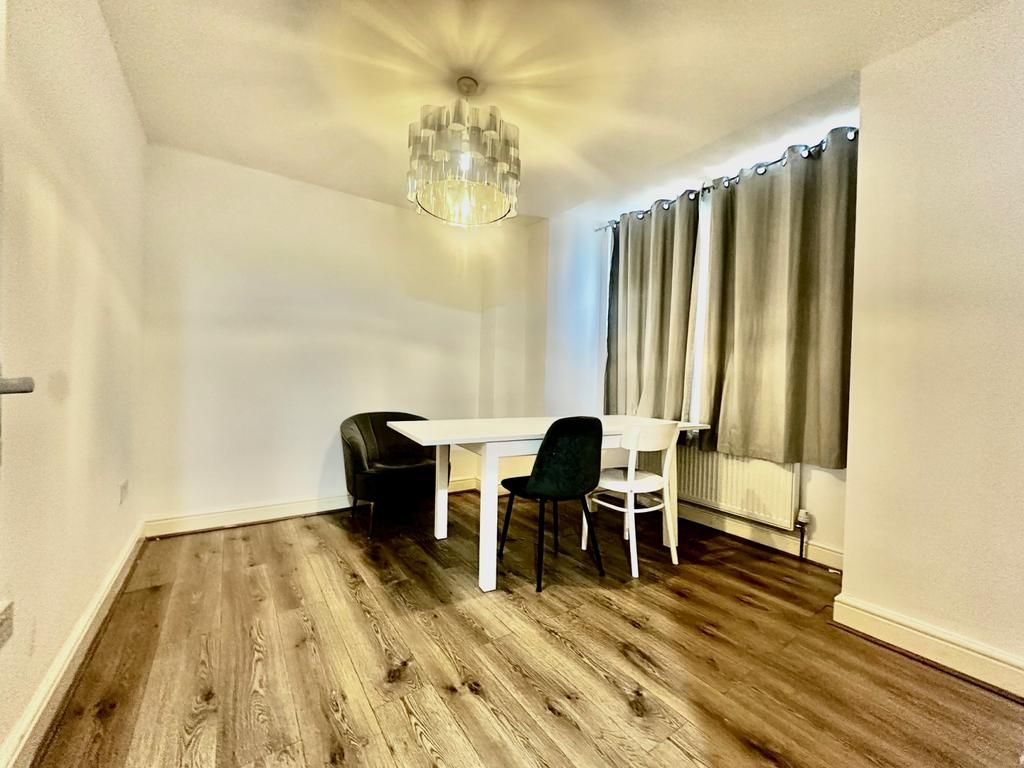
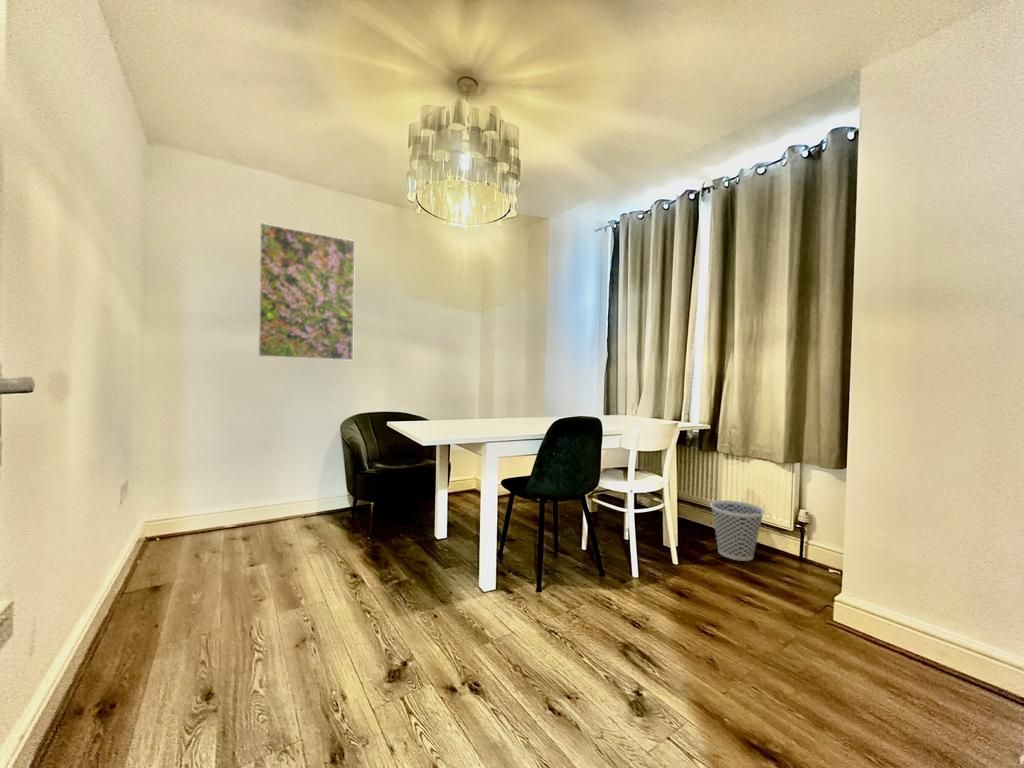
+ wastebasket (735, 530)
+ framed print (309, 295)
